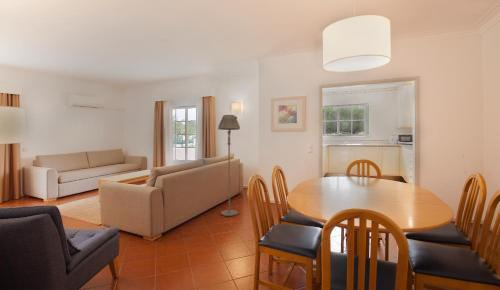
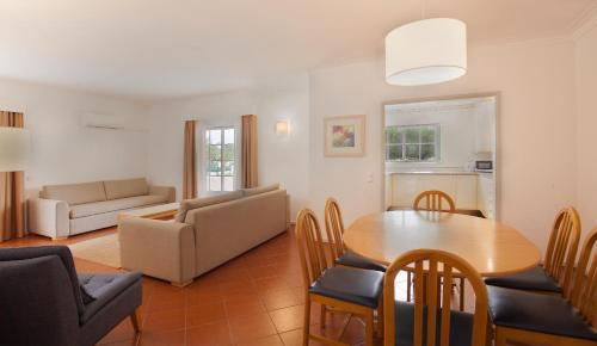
- floor lamp (229, 164)
